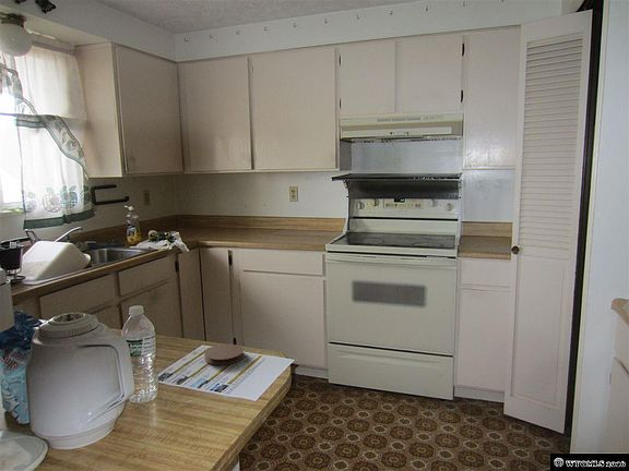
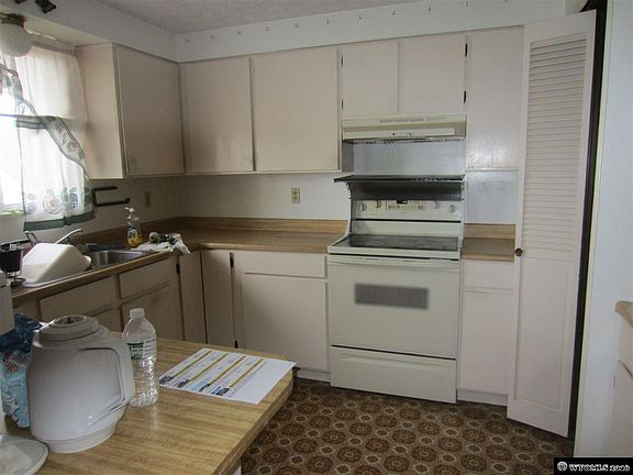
- coaster (224, 353)
